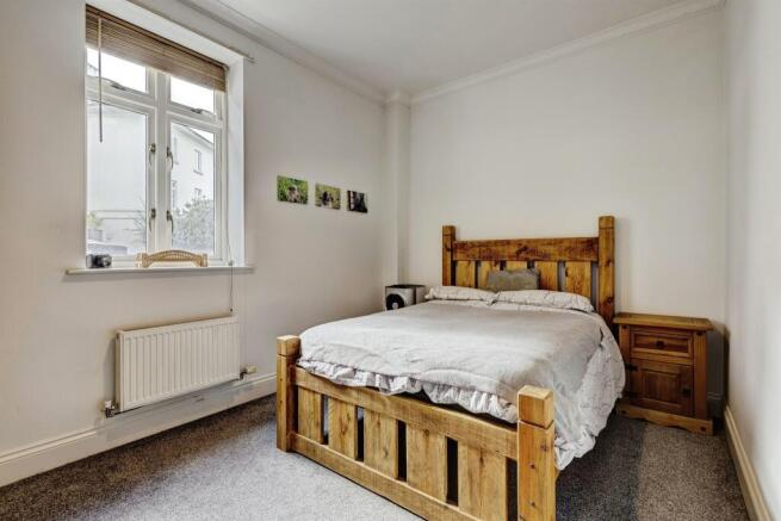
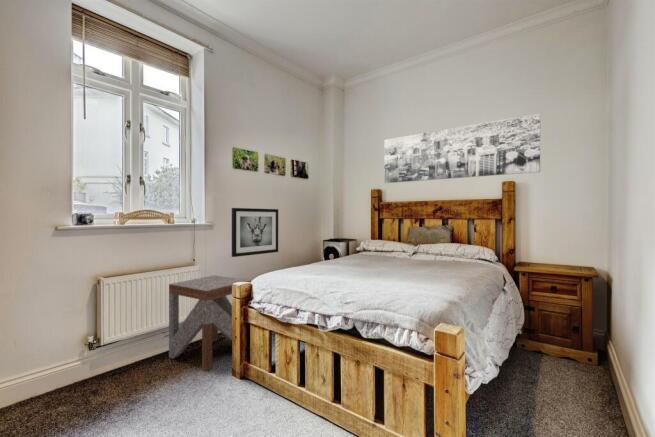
+ wall art (256, 231)
+ side table (211, 317)
+ wall art (451, 153)
